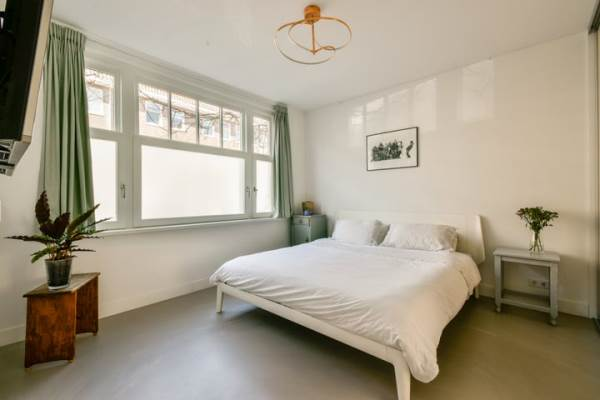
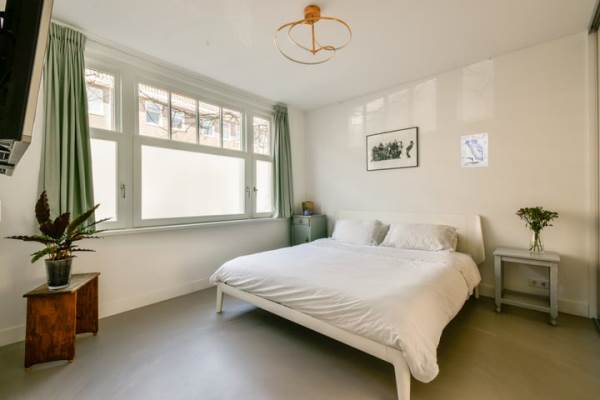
+ wall art (474, 151)
